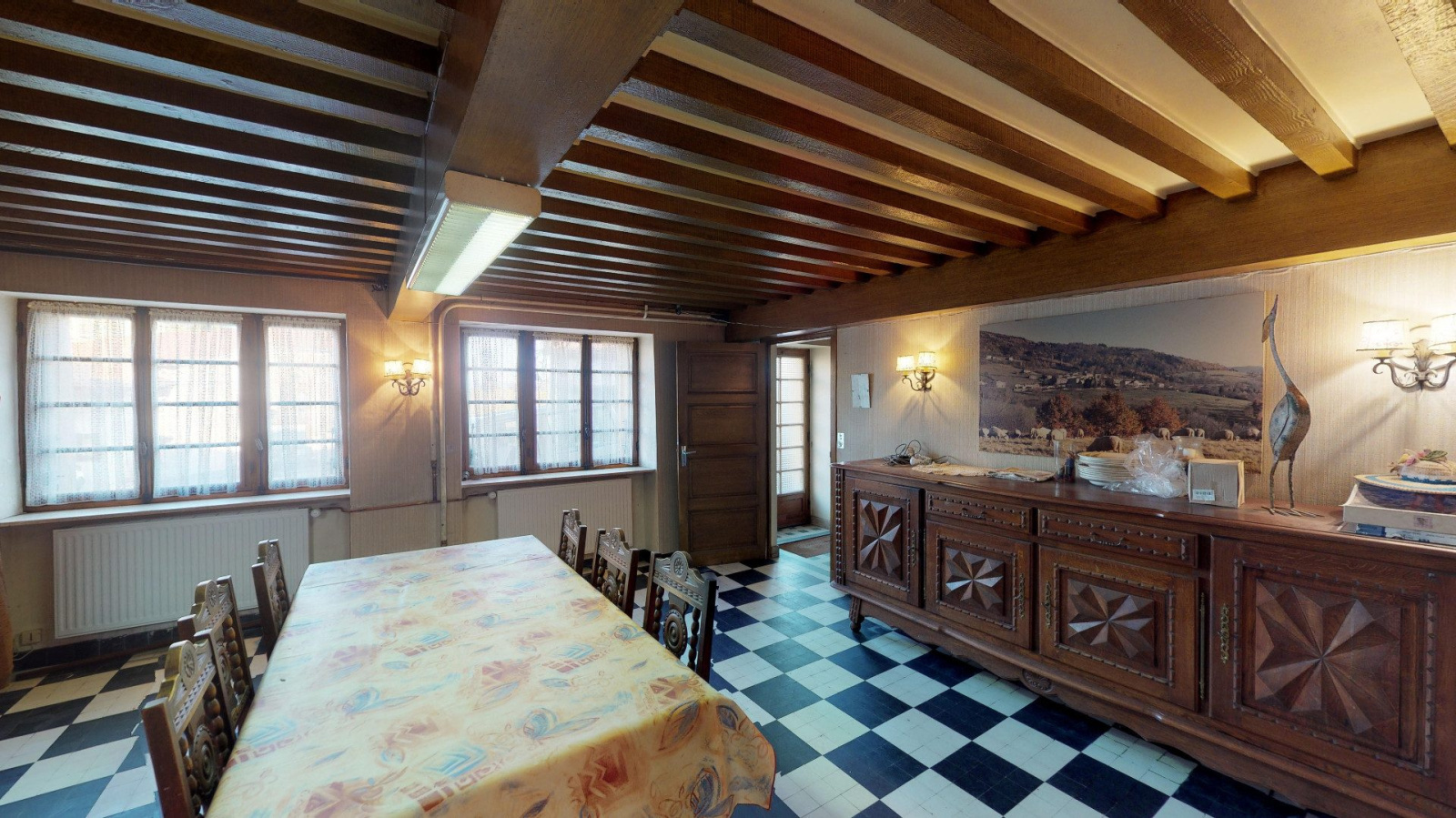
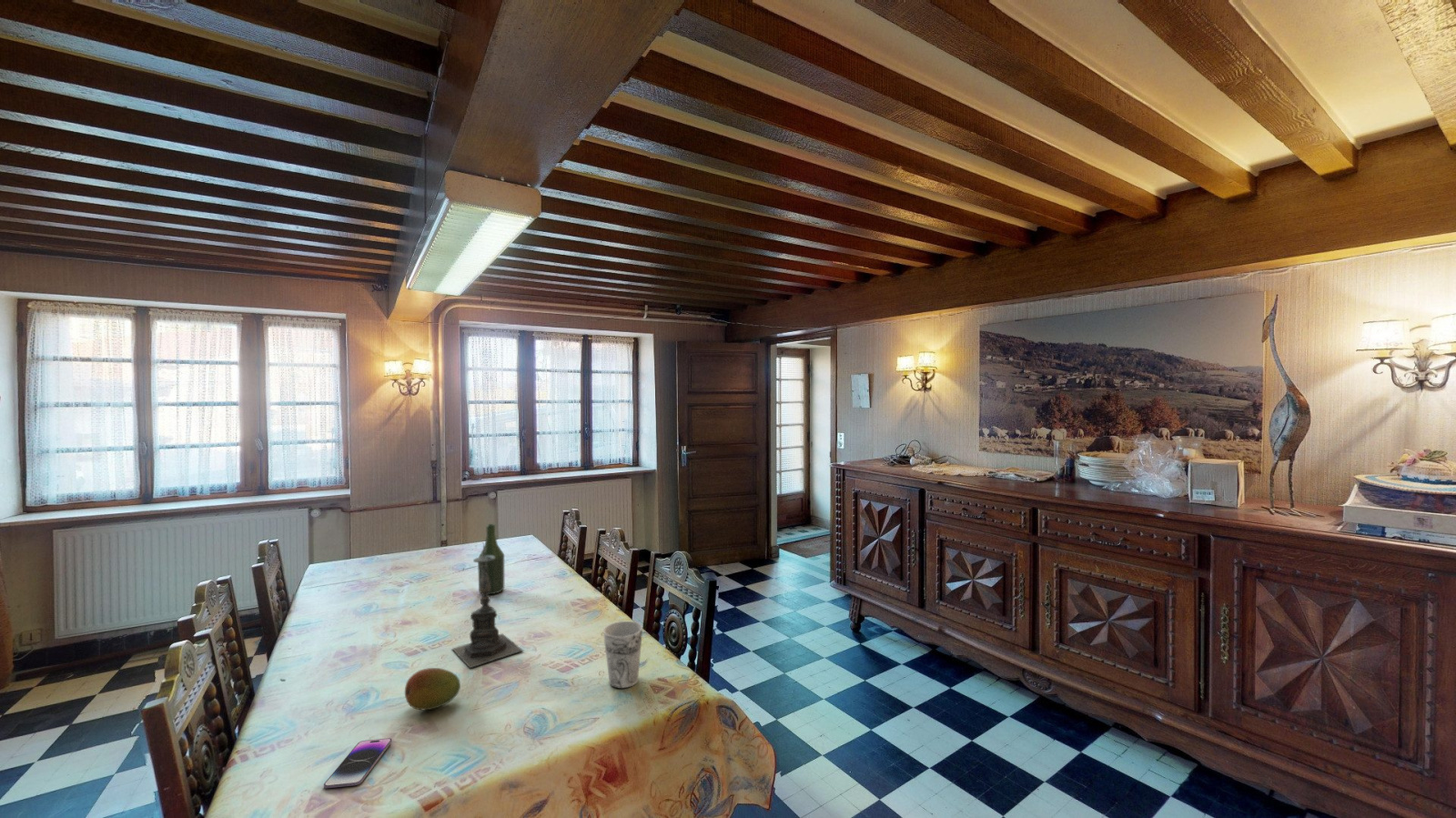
+ bottle (490, 555)
+ fruit (433, 687)
+ candle holder (486, 596)
+ smartphone (359, 762)
+ cup (623, 654)
